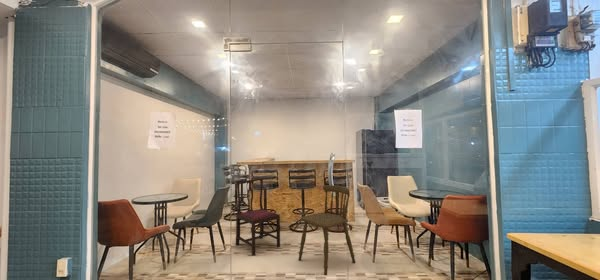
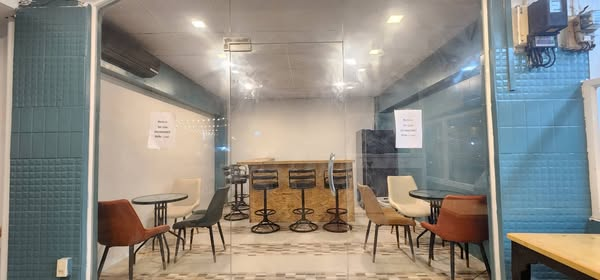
- dining chair (325, 224)
- dining chair (257, 212)
